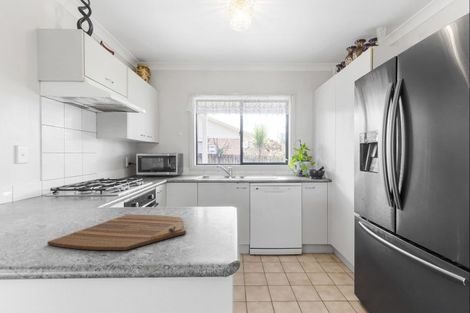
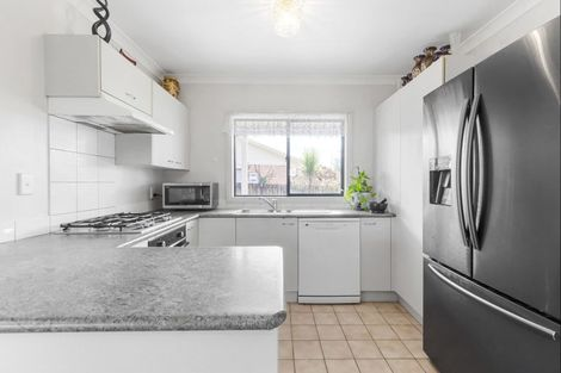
- cutting board (138, 227)
